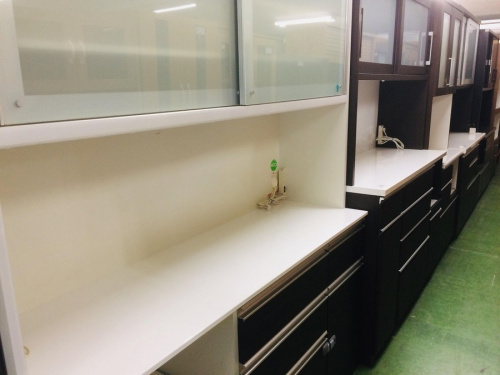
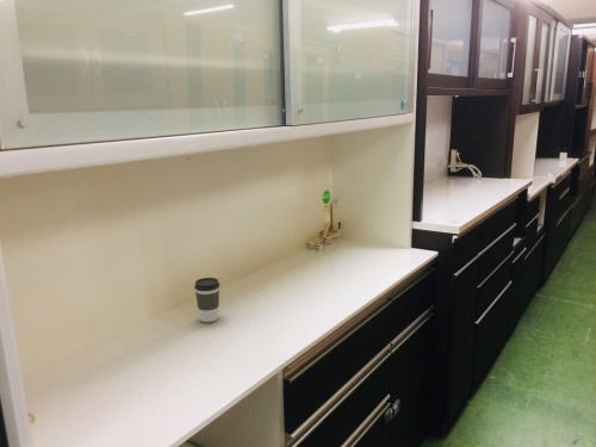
+ coffee cup (207, 299)
